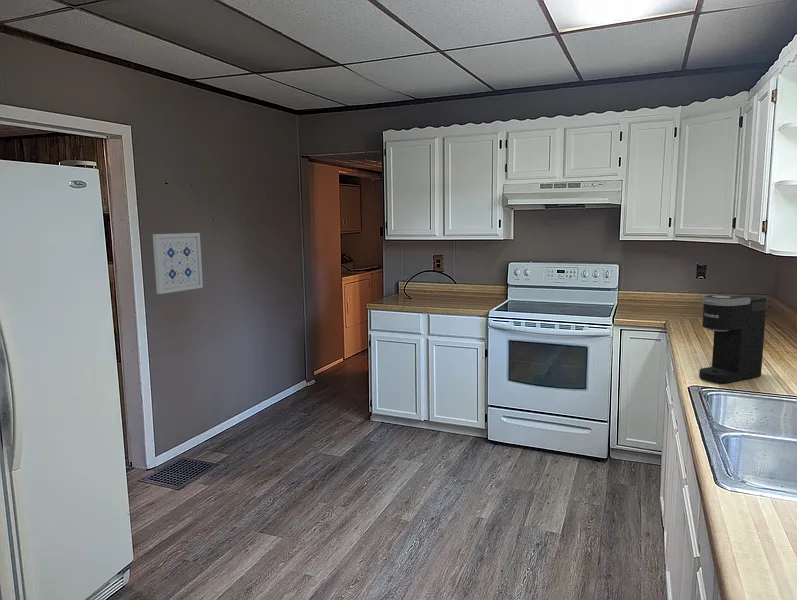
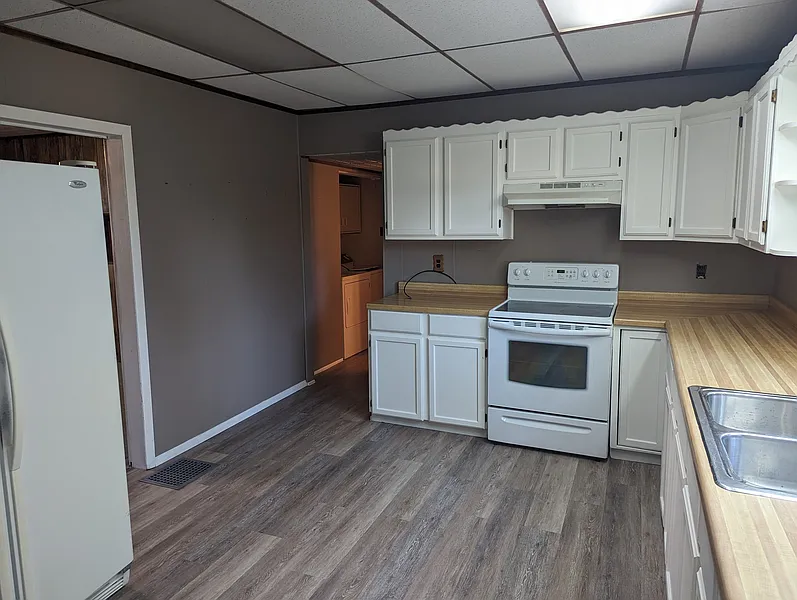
- wall art (179, 262)
- coffee maker (732, 336)
